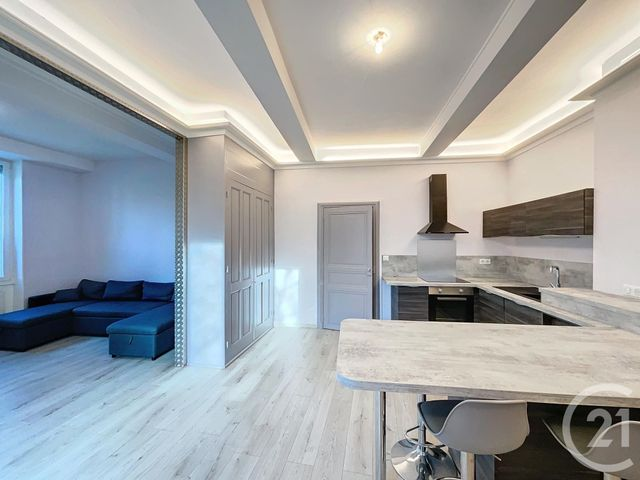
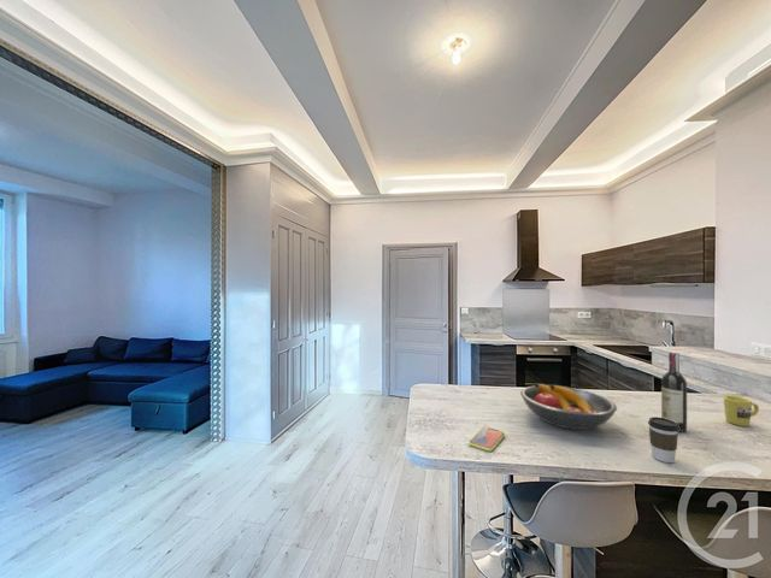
+ coffee cup (663, 440)
+ smartphone (487, 437)
+ mug (742, 411)
+ wine bottle (673, 390)
+ fruit bowl (565, 406)
